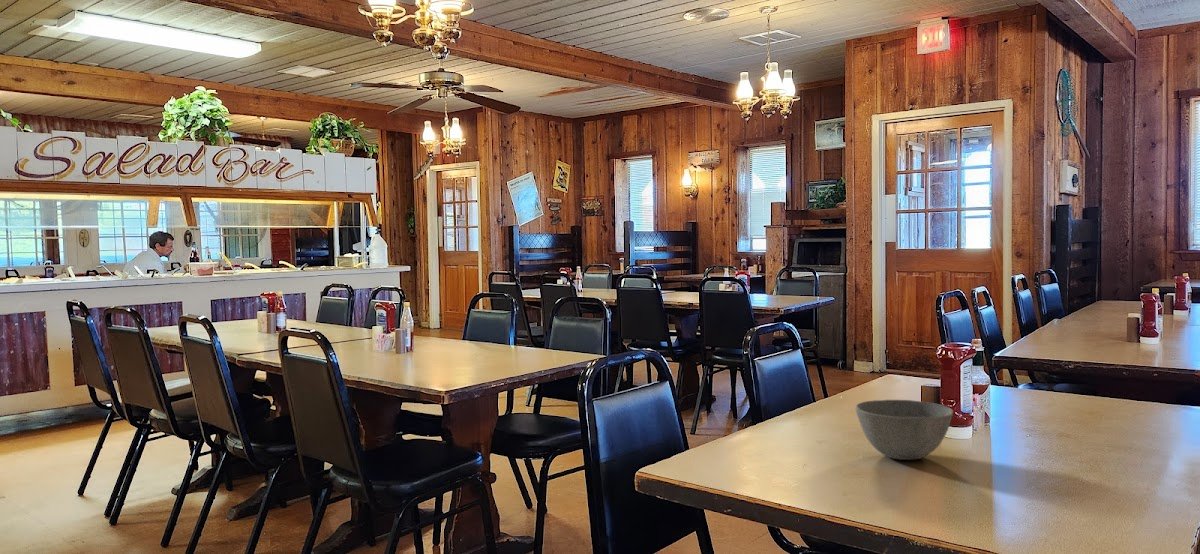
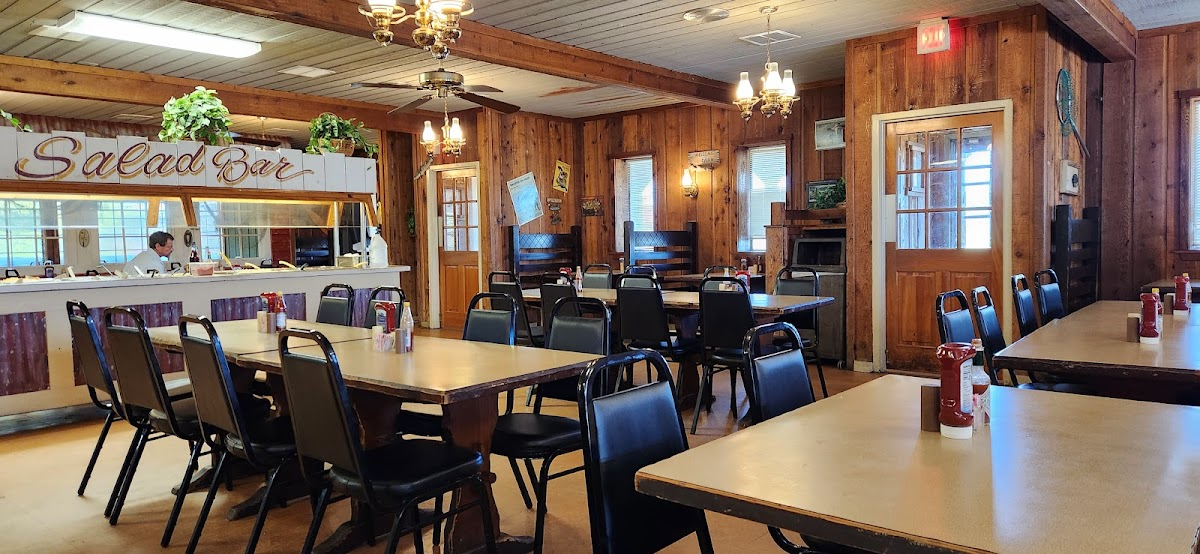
- bowl (903, 431)
